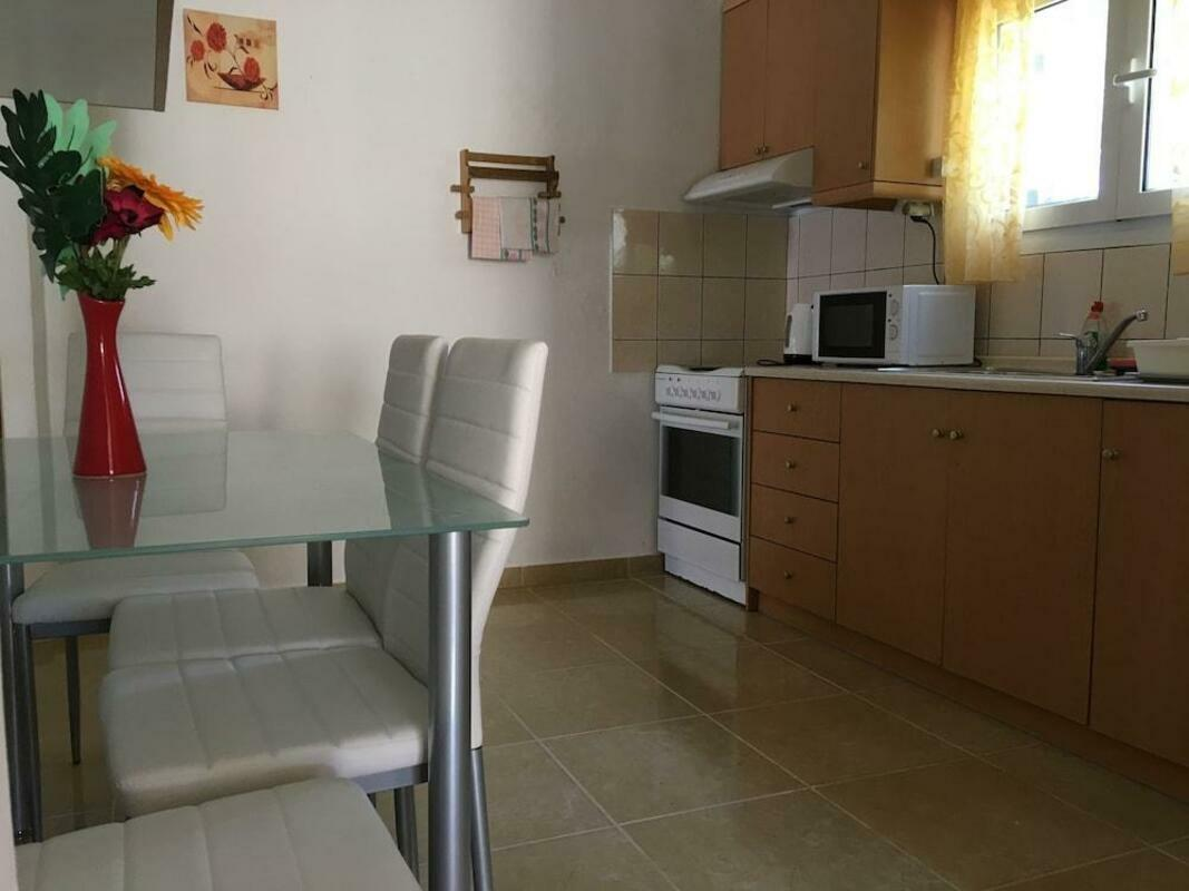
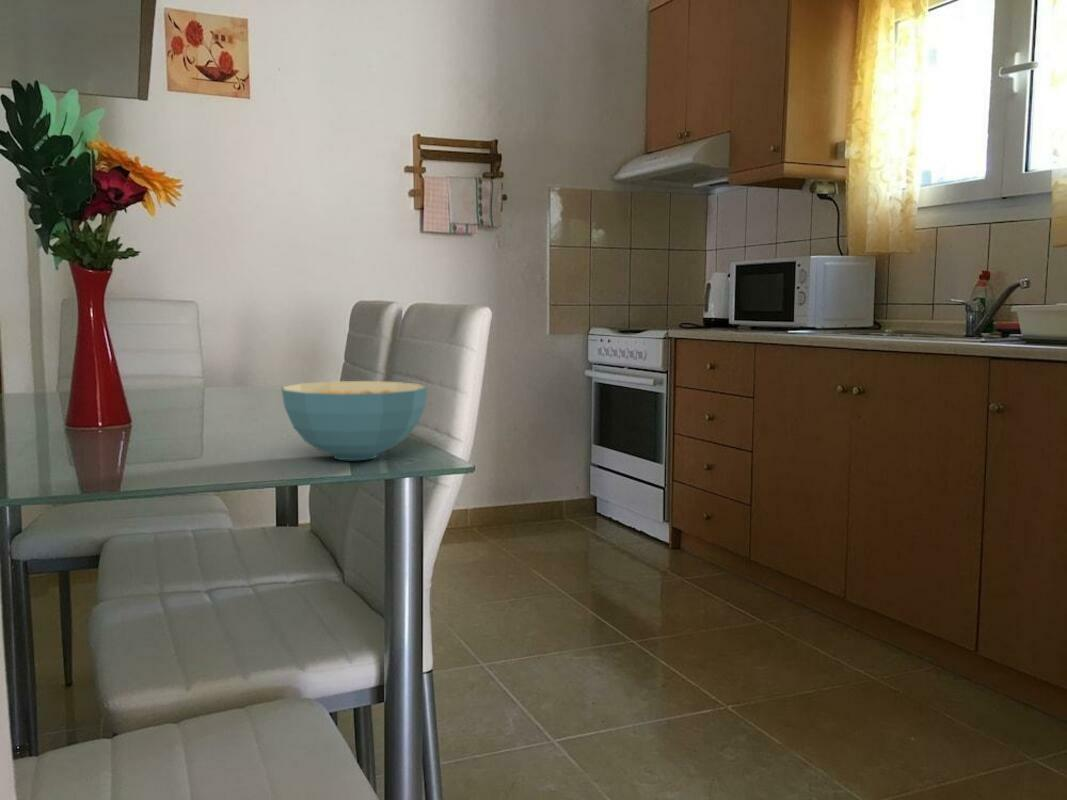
+ cereal bowl (355, 422)
